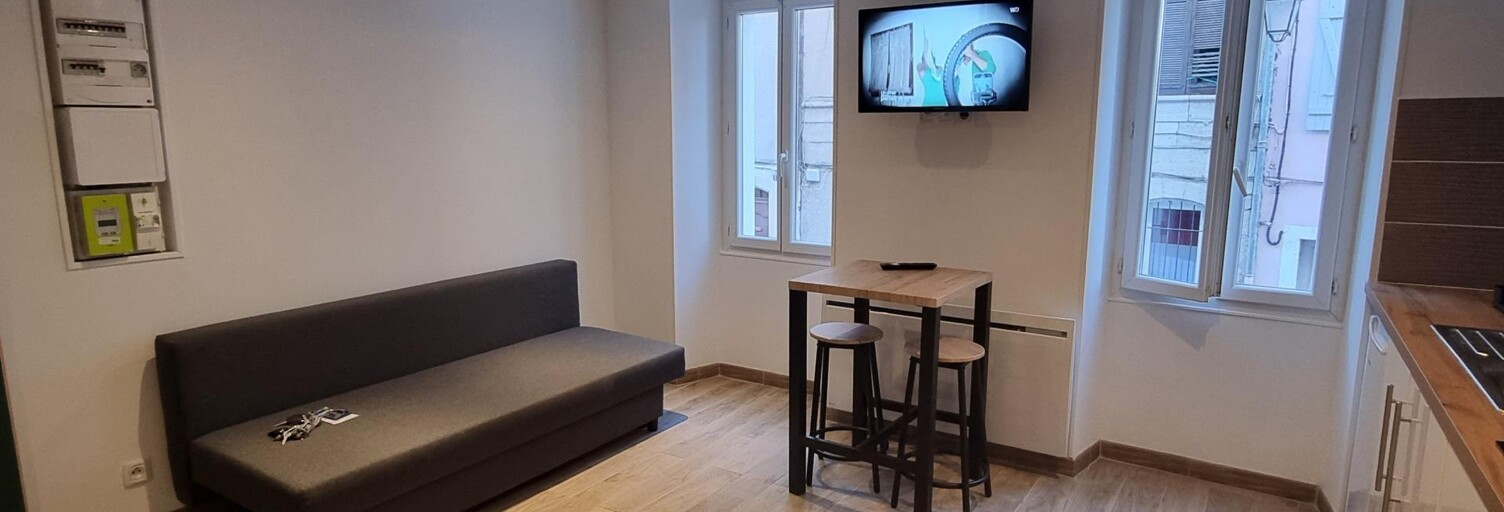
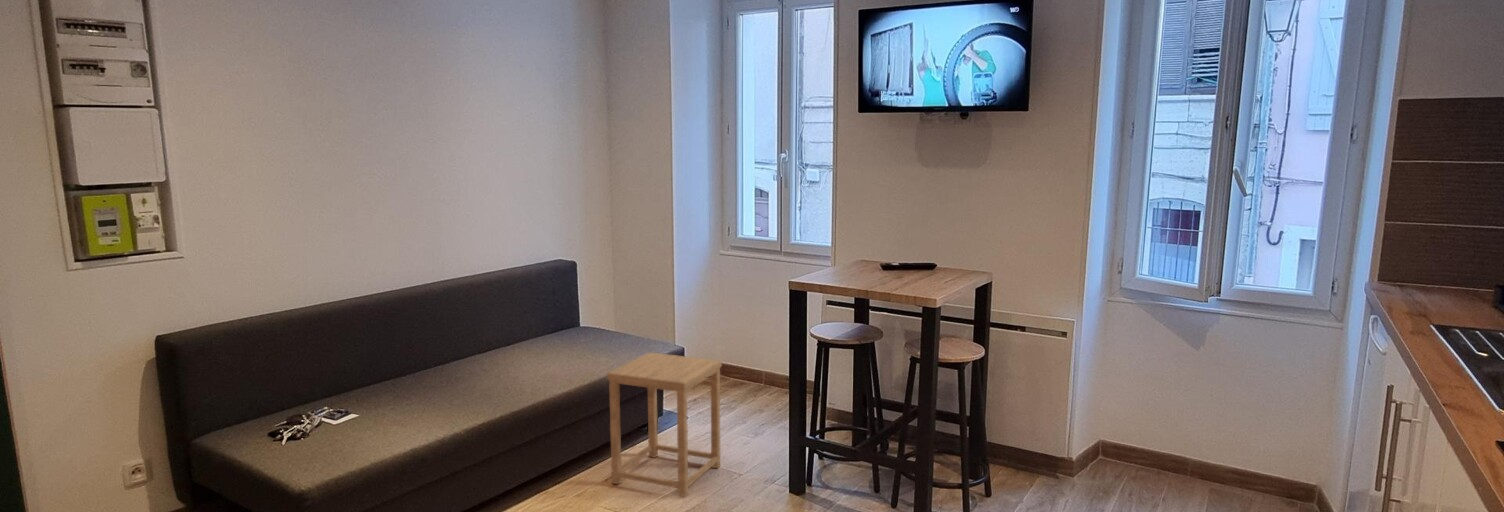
+ side table (656, 421)
